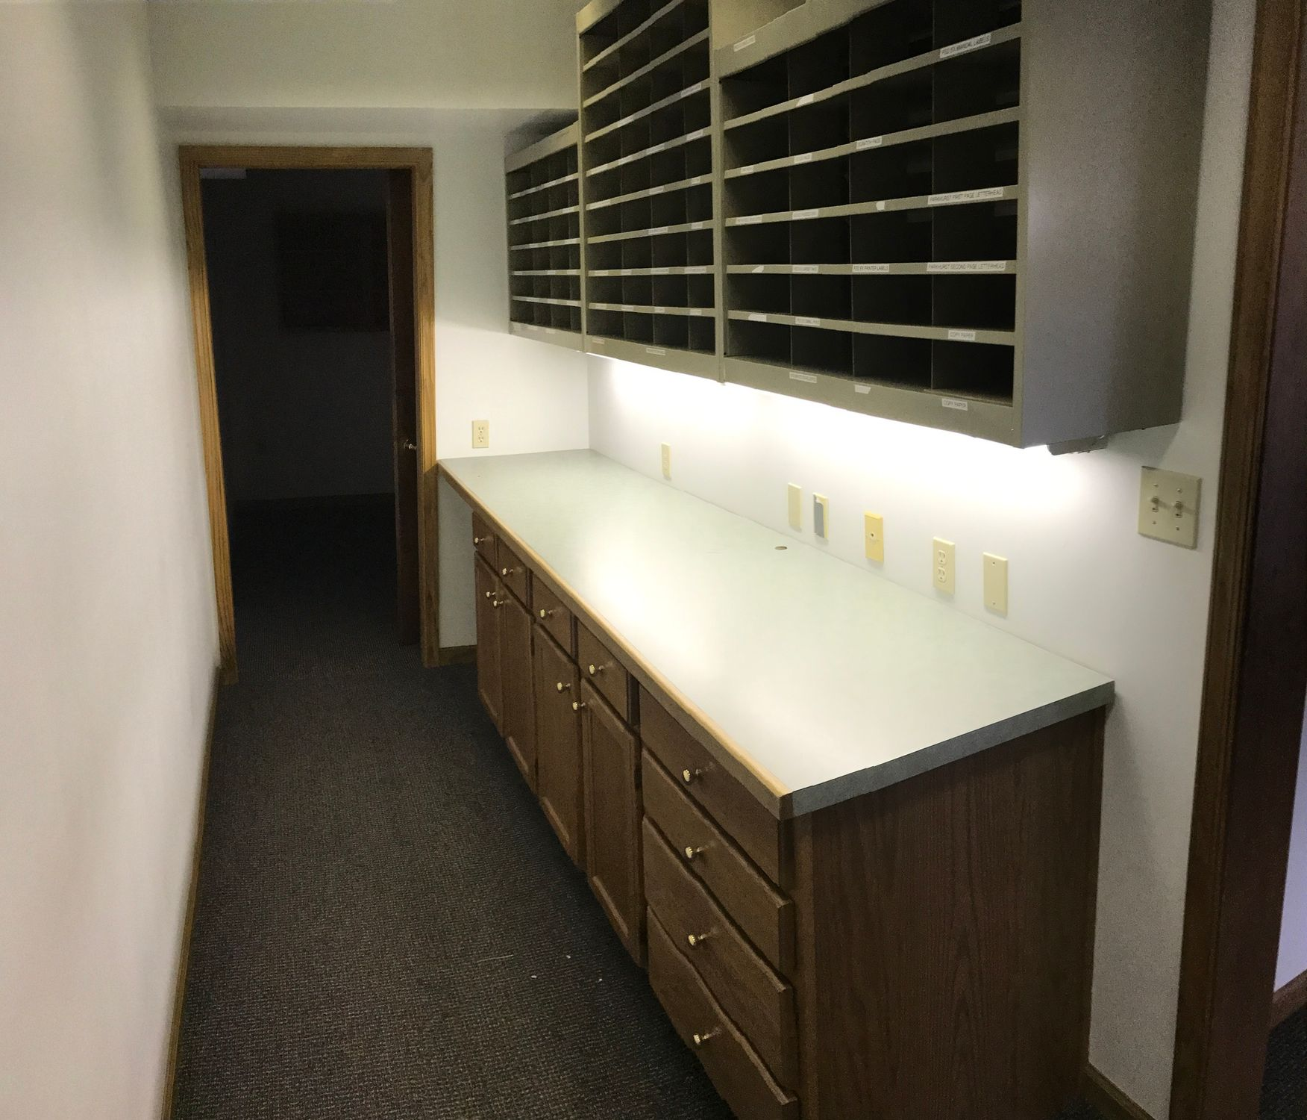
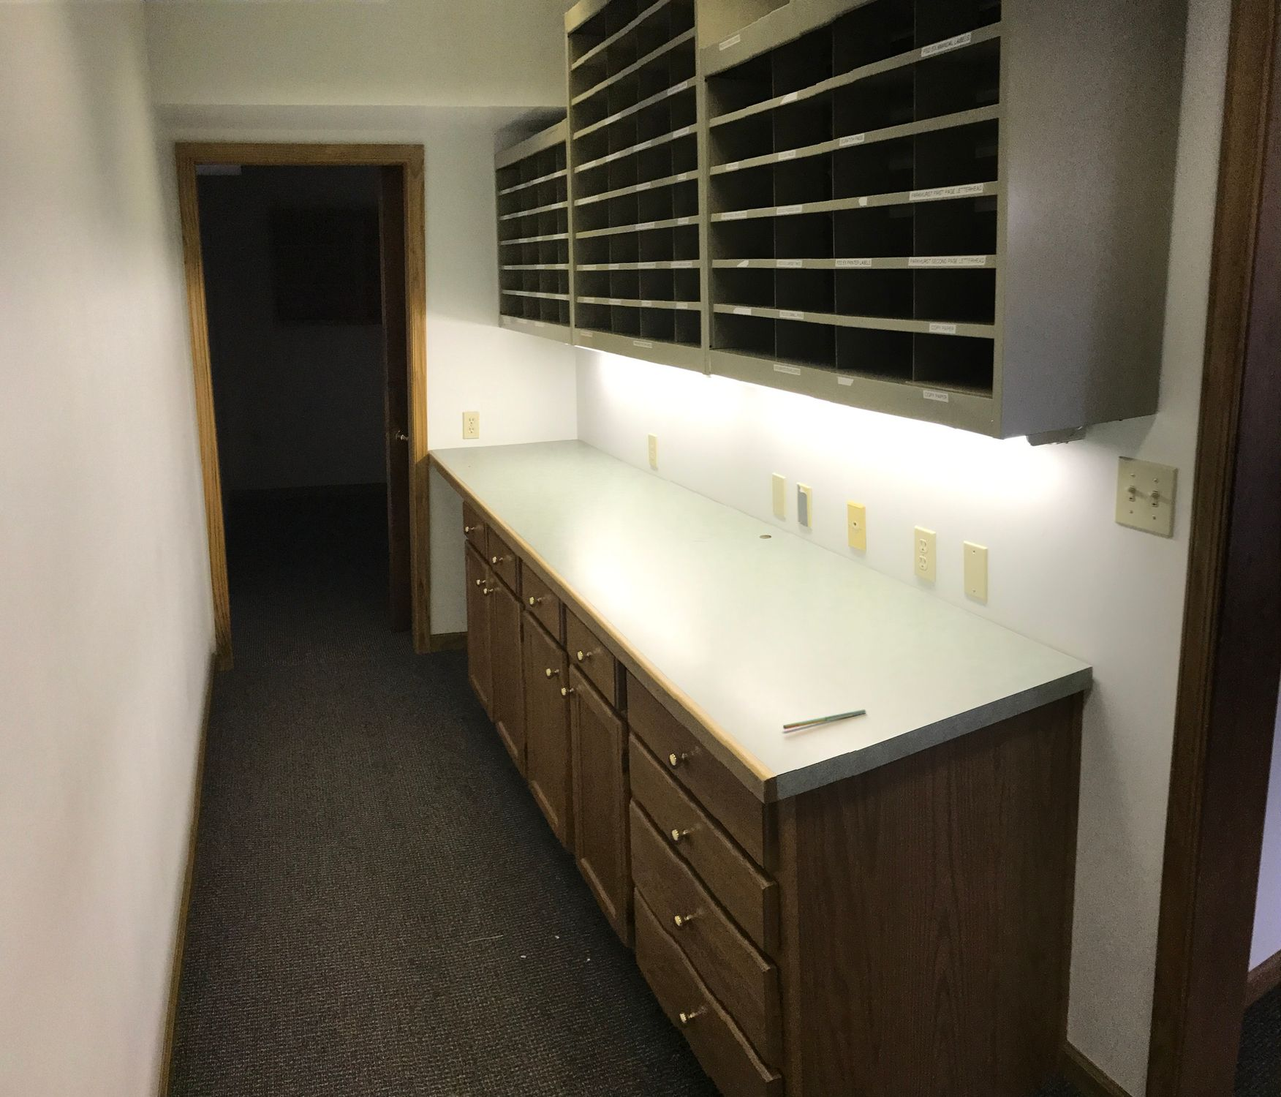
+ pen (825, 719)
